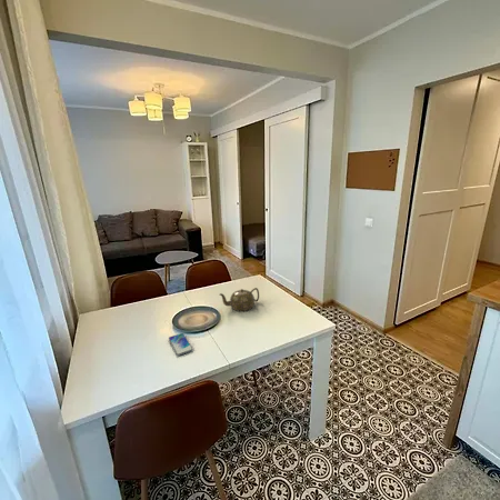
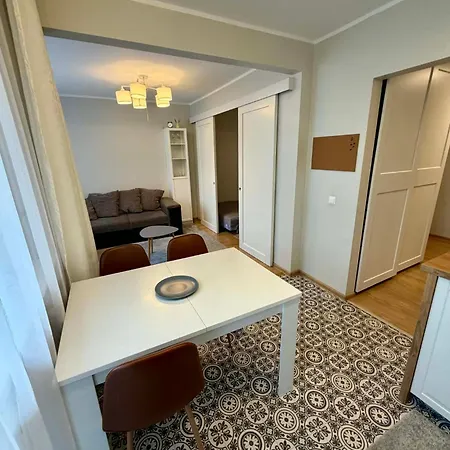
- smartphone (180, 343)
- teapot (240, 298)
